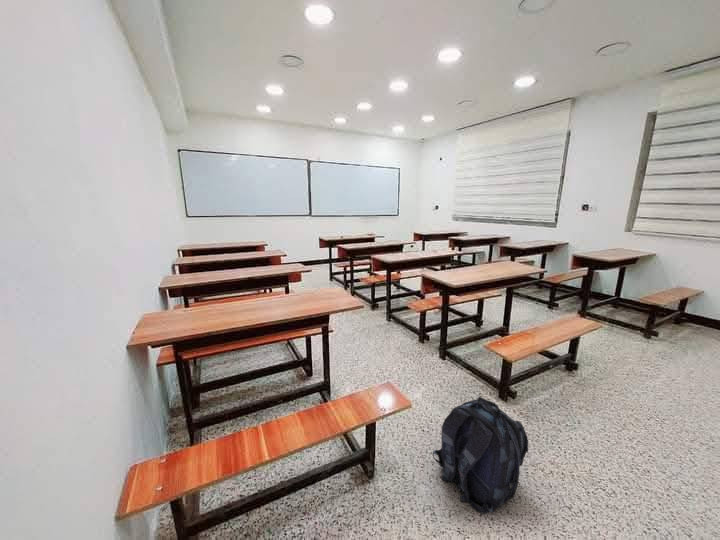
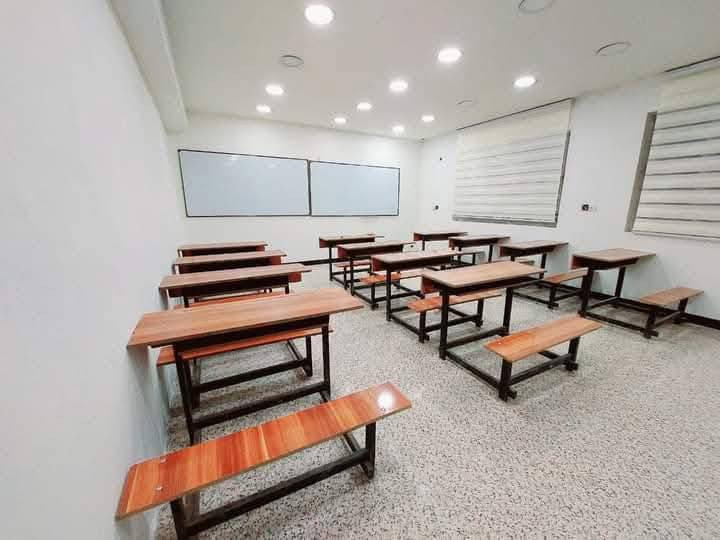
- backpack (480, 439)
